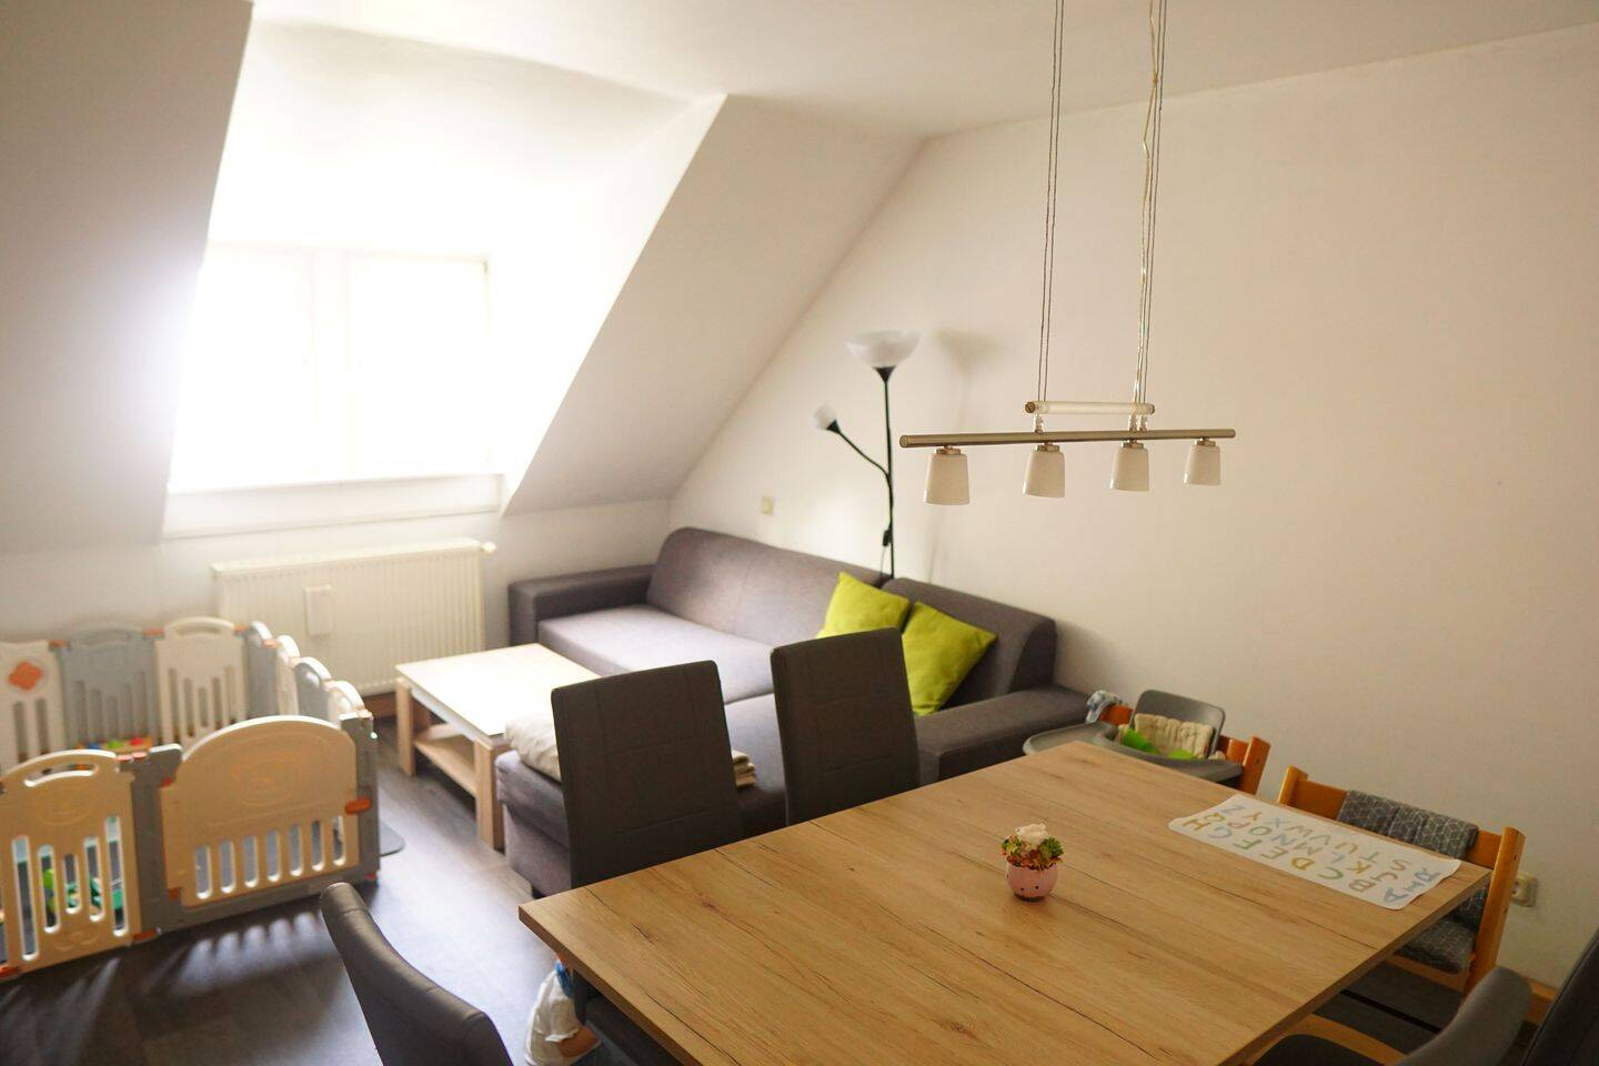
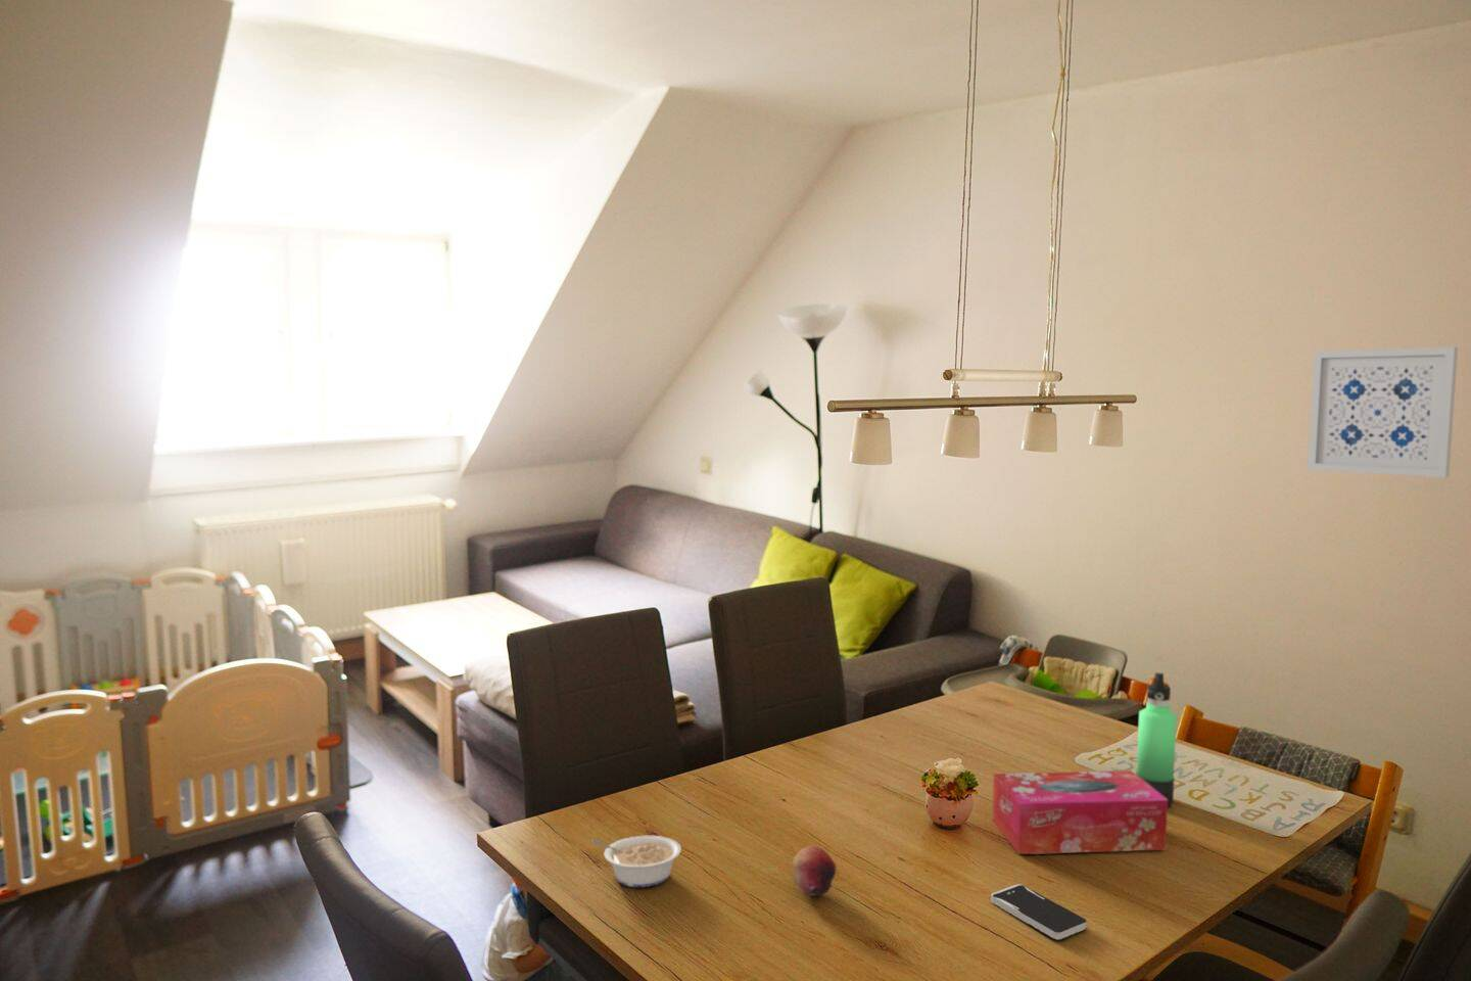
+ tissue box (1077, 810)
+ legume (639, 861)
+ fruit (813, 870)
+ wall art (1378, 411)
+ smartphone (1036, 911)
+ thermos bottle (1157, 737)
